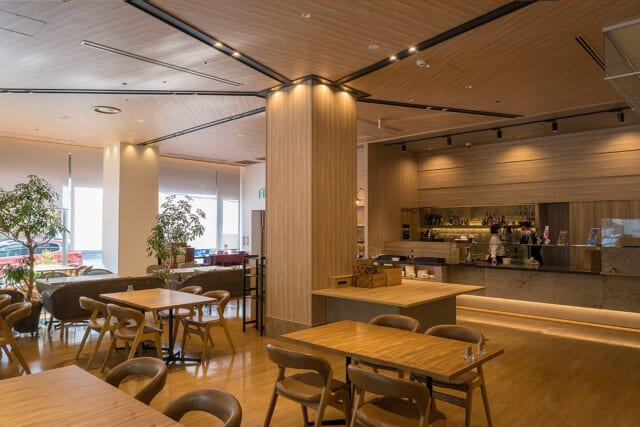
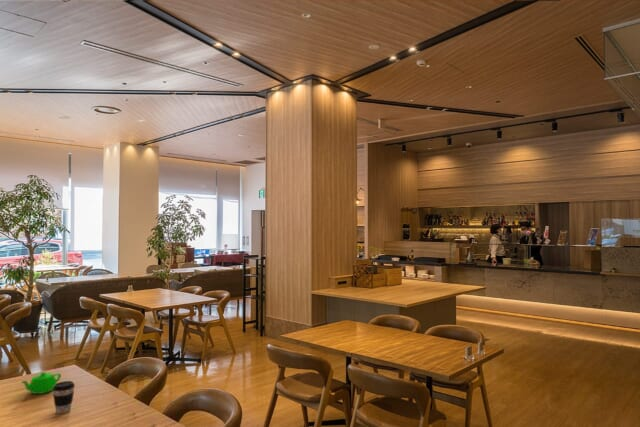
+ teapot (41, 382)
+ coffee cup (63, 397)
